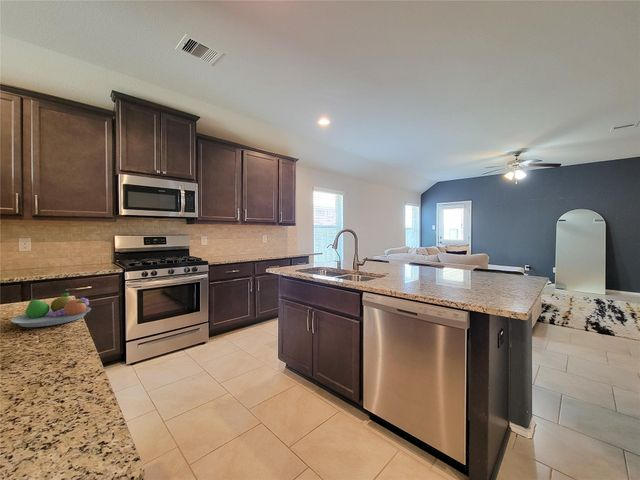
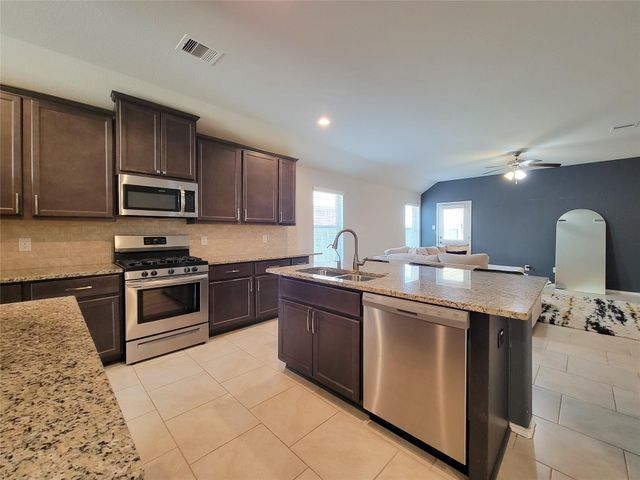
- fruit bowl (53, 307)
